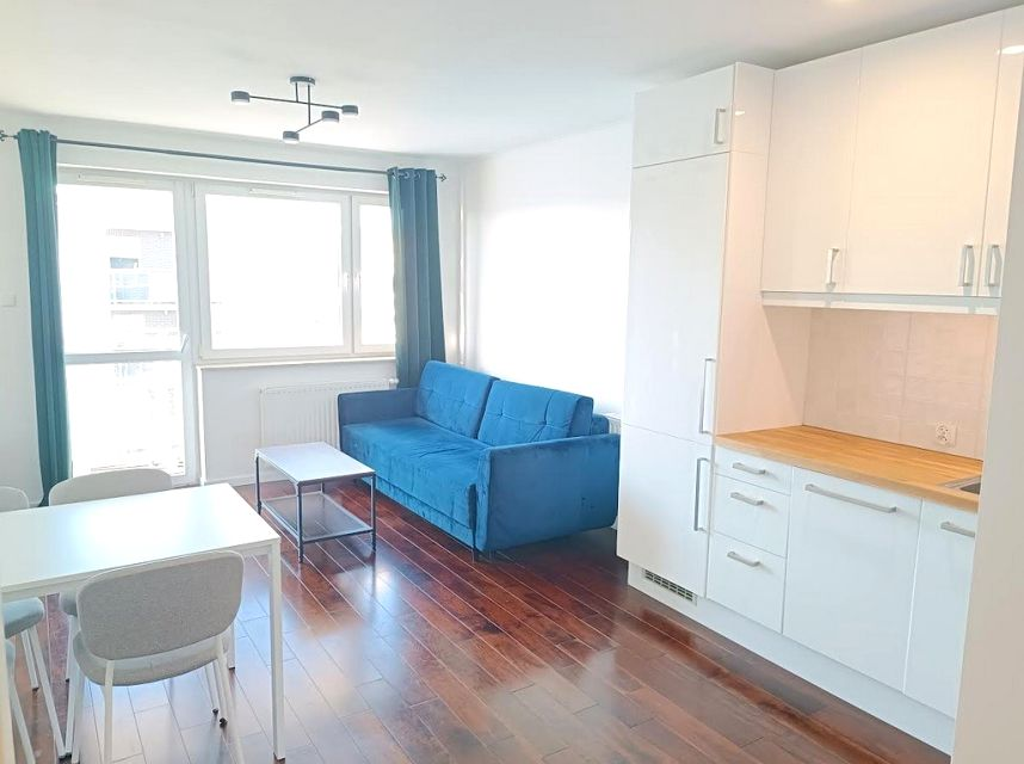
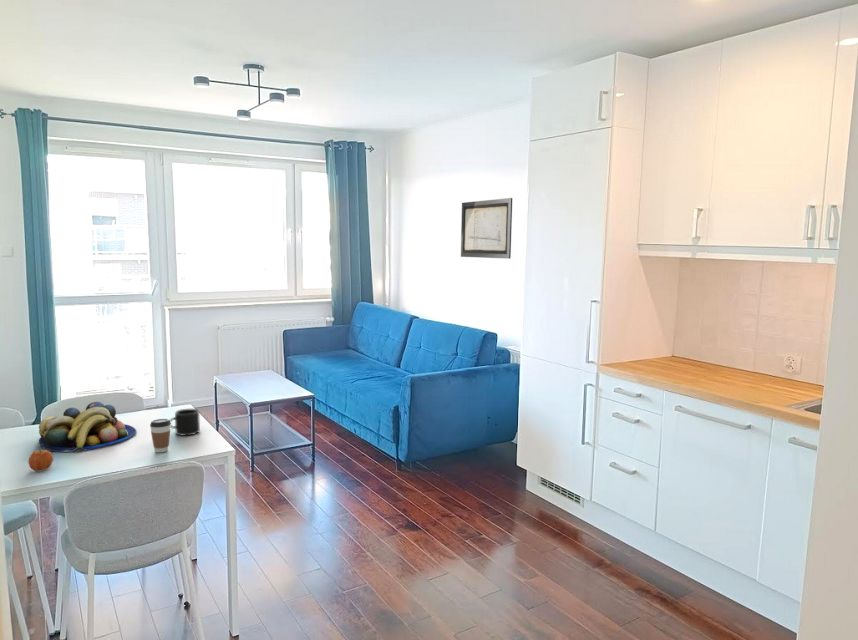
+ mug (184, 422)
+ wall art (484, 229)
+ fruit bowl (88, 422)
+ apple (40, 458)
+ coffee cup (160, 435)
